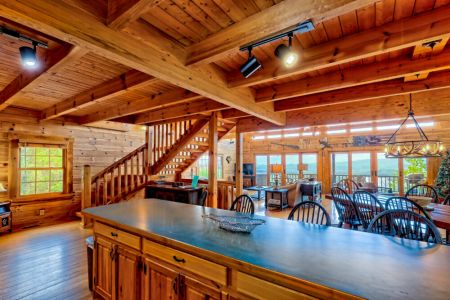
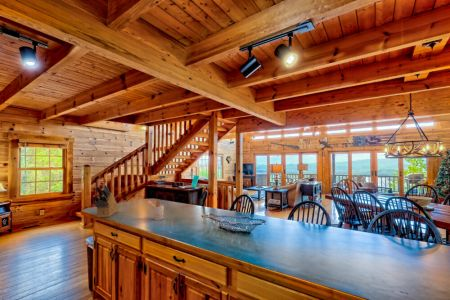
+ utensil holder (155, 209)
+ knife block (106, 199)
